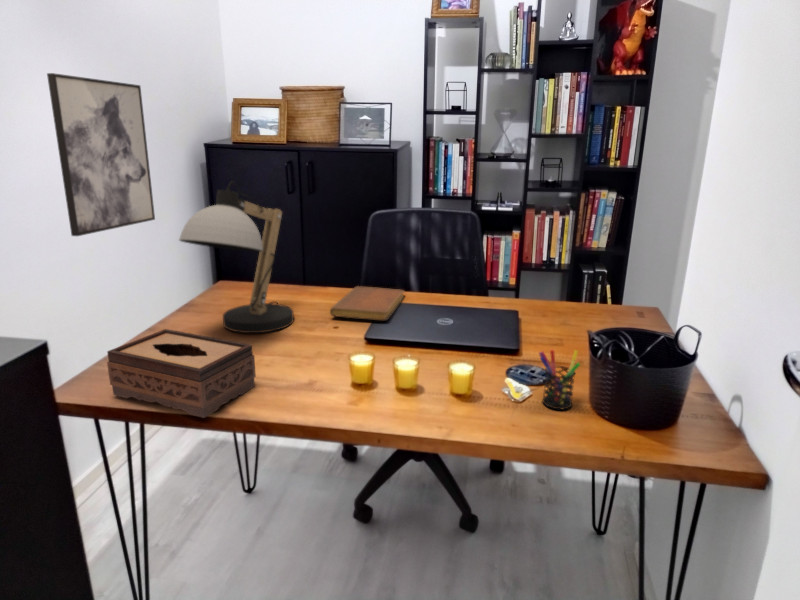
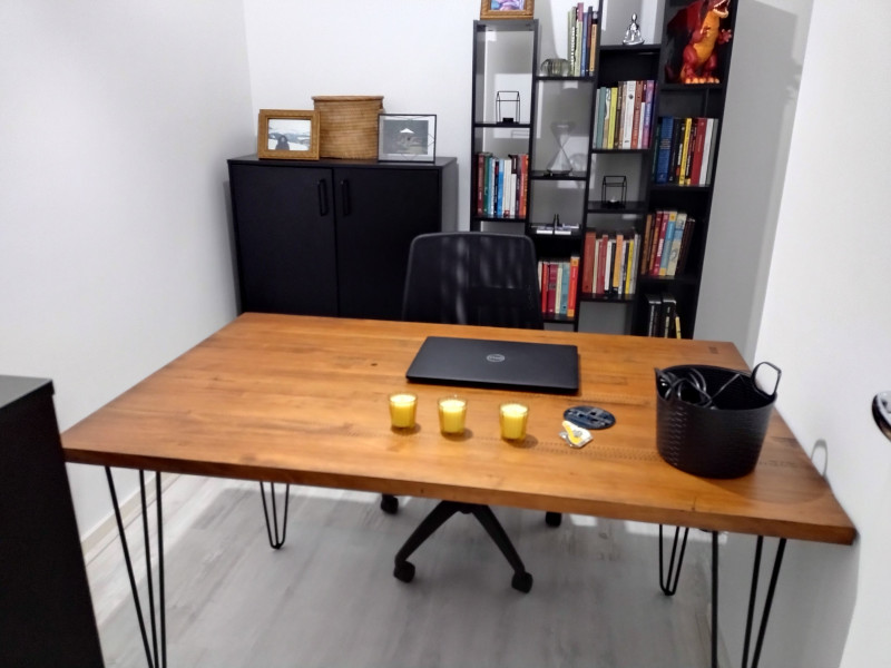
- notebook (369, 302)
- pen holder (561, 377)
- desk lamp (247, 250)
- wall art (108, 156)
- tissue box (183, 369)
